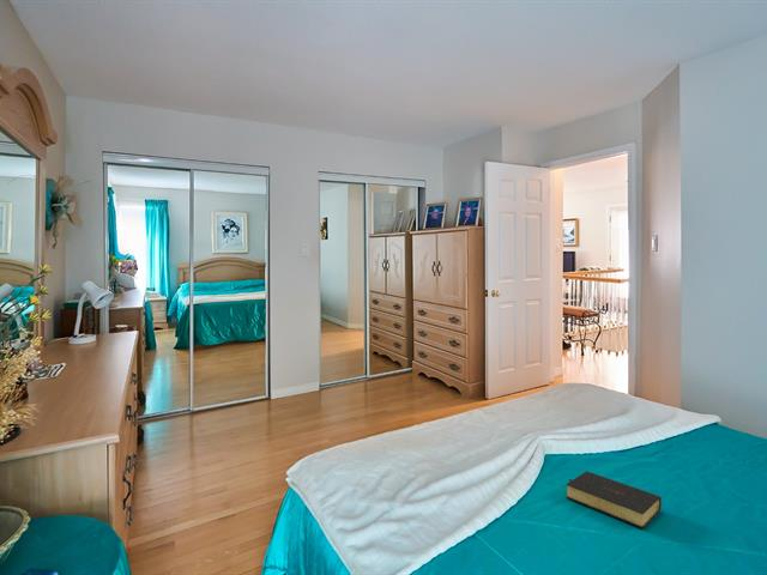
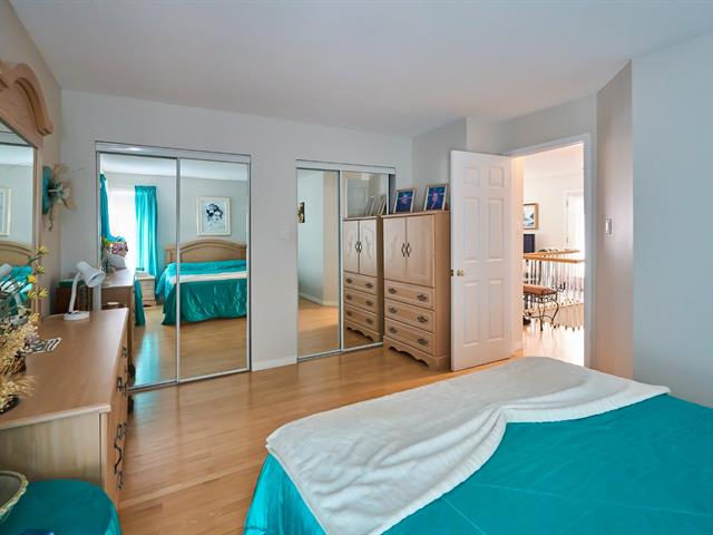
- bible (603, 494)
